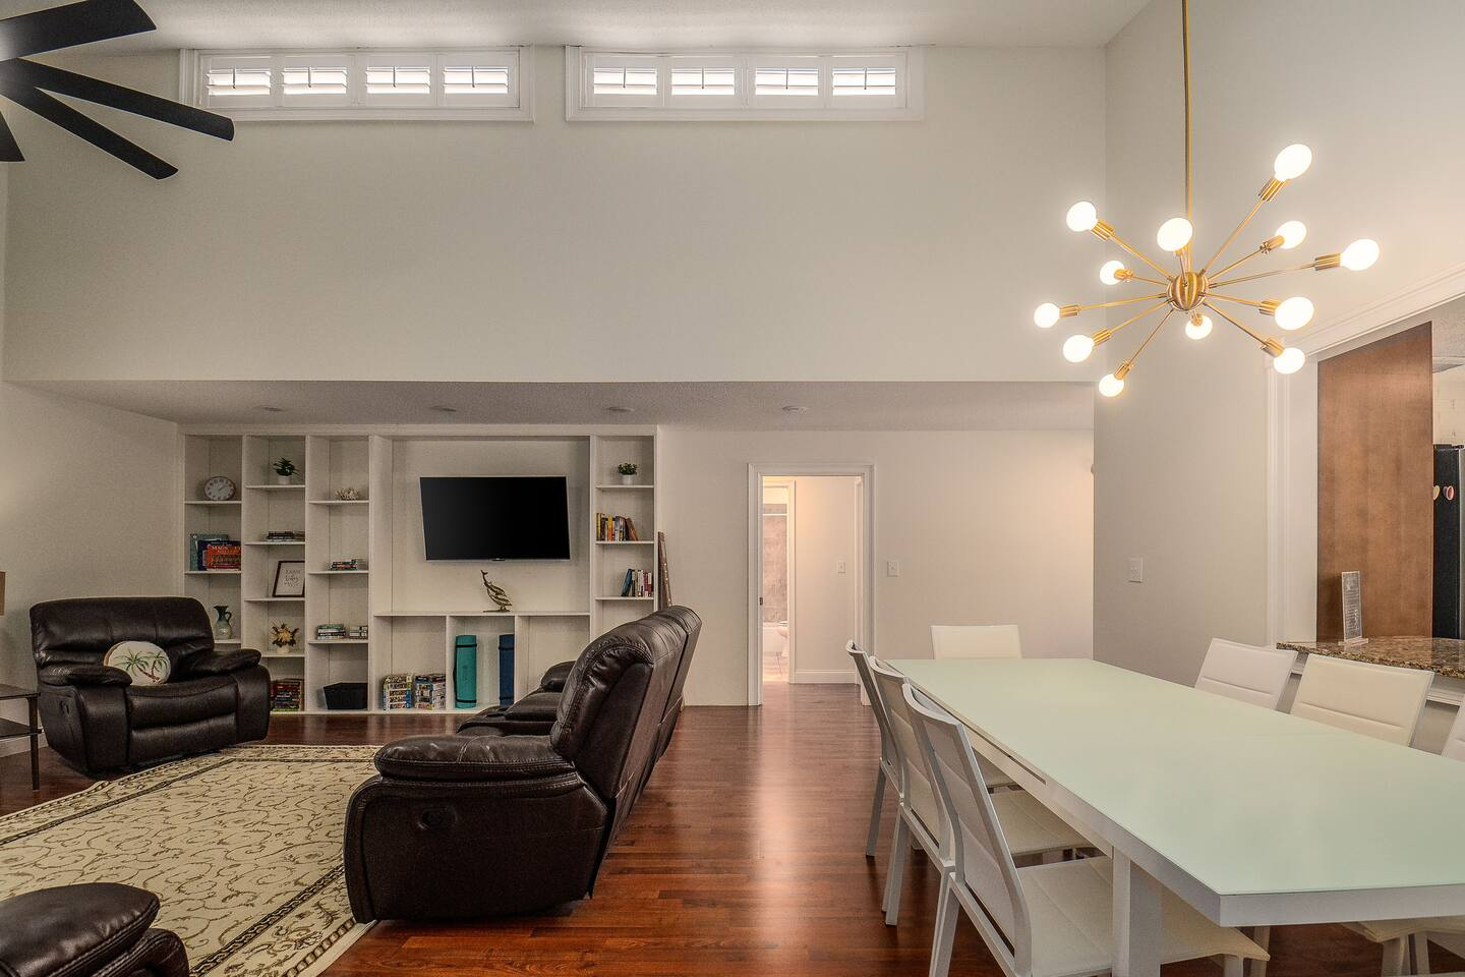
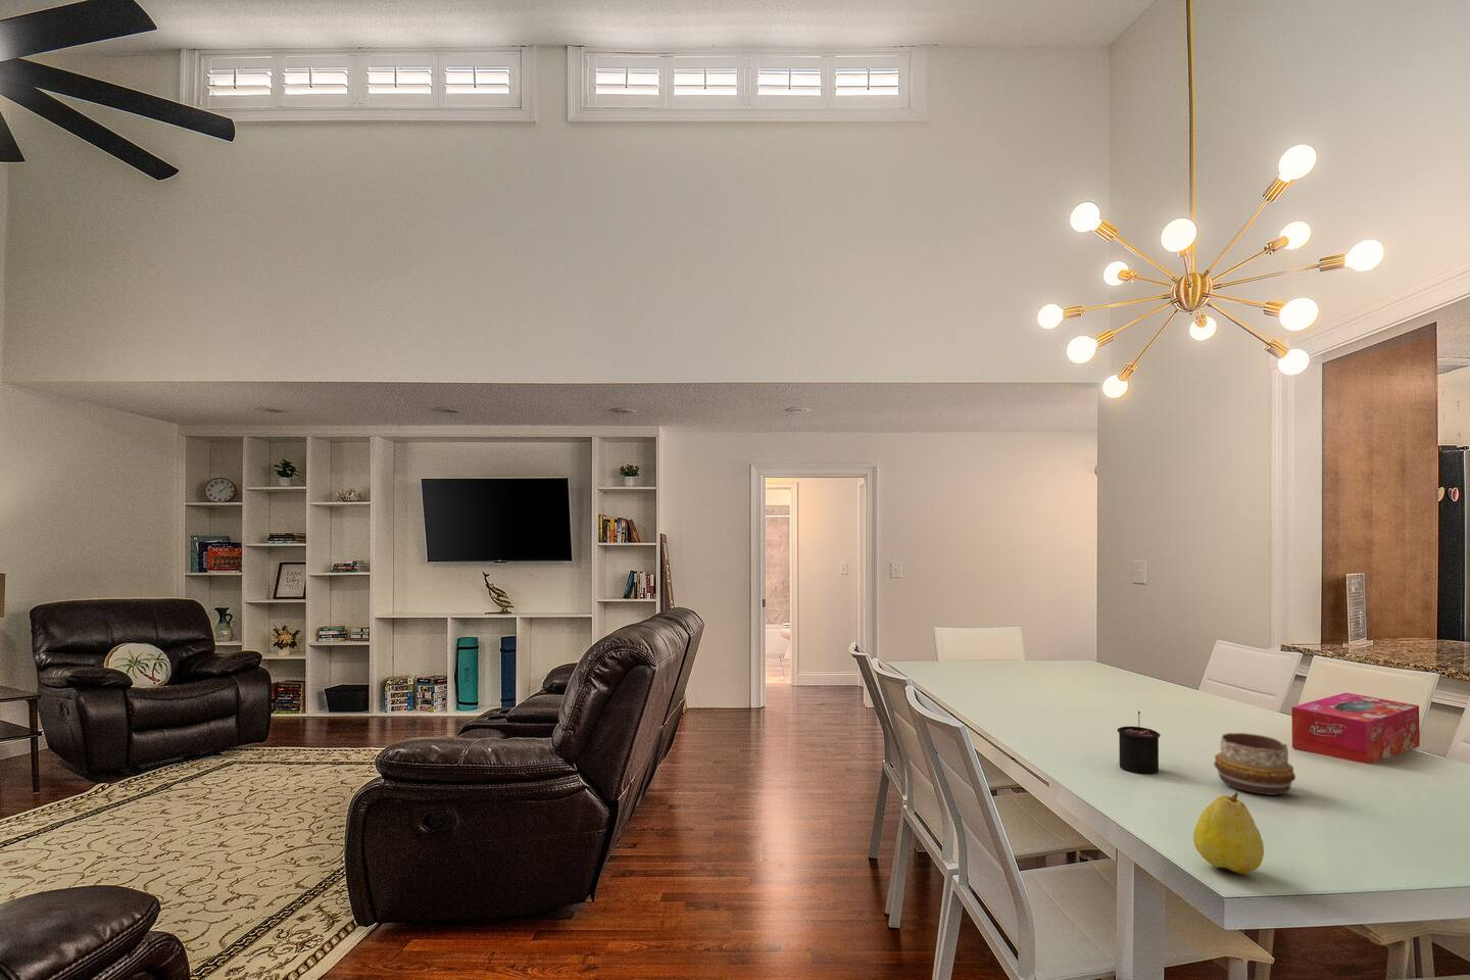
+ candle (1139, 742)
+ decorative bowl (1253, 763)
+ tissue box (1355, 726)
+ fruit (1227, 830)
